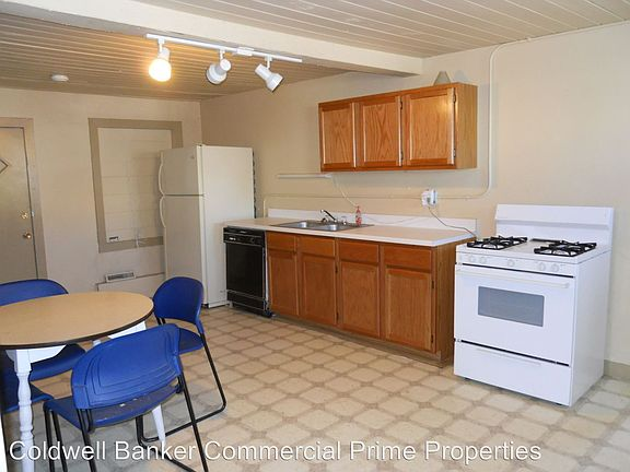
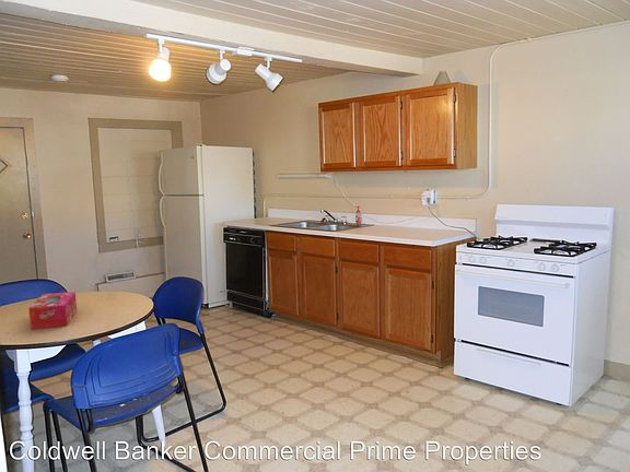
+ tissue box (54, 309)
